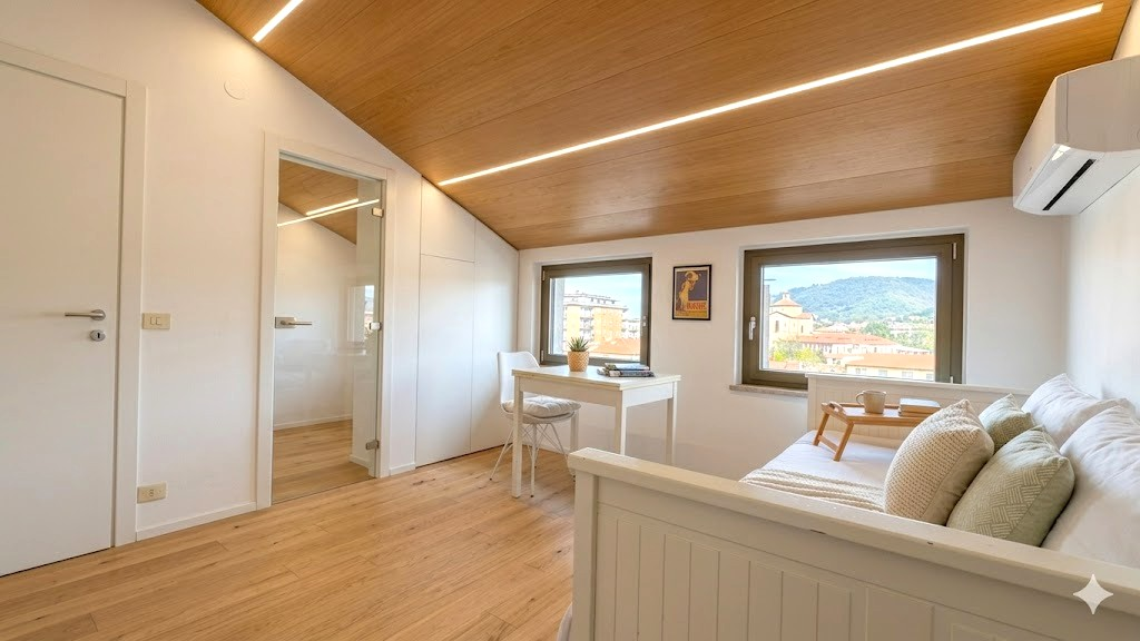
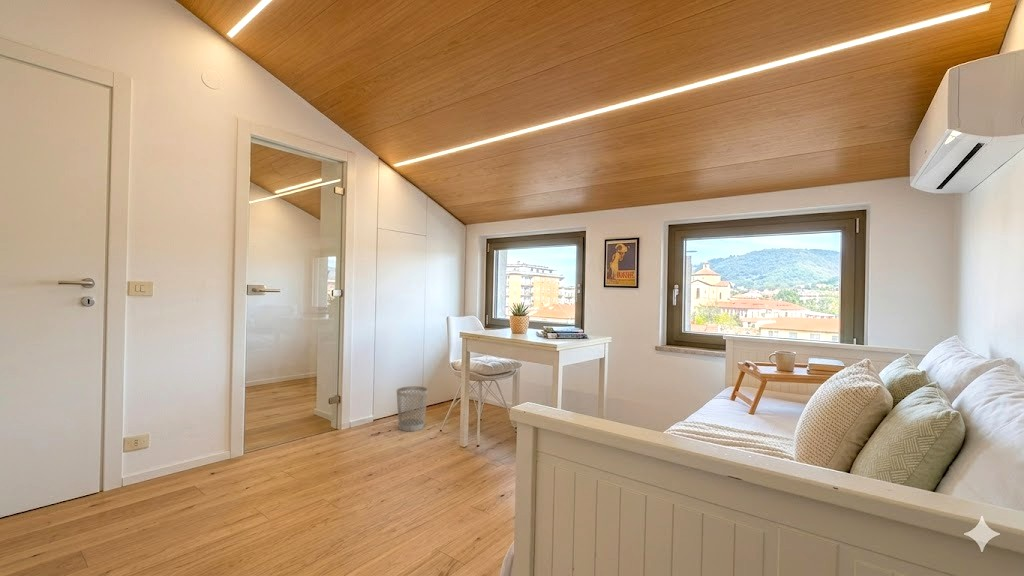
+ wastebasket (411, 408)
